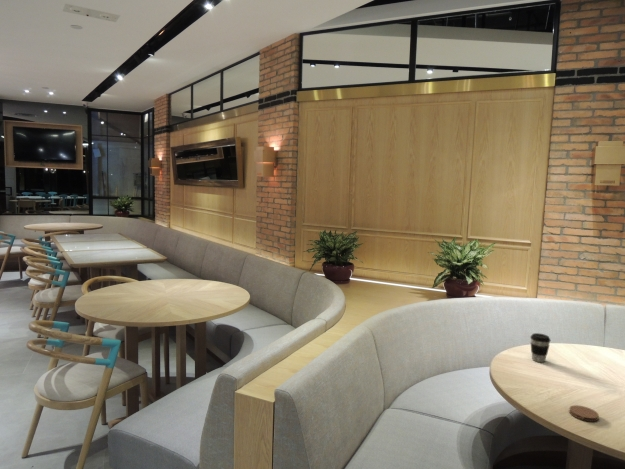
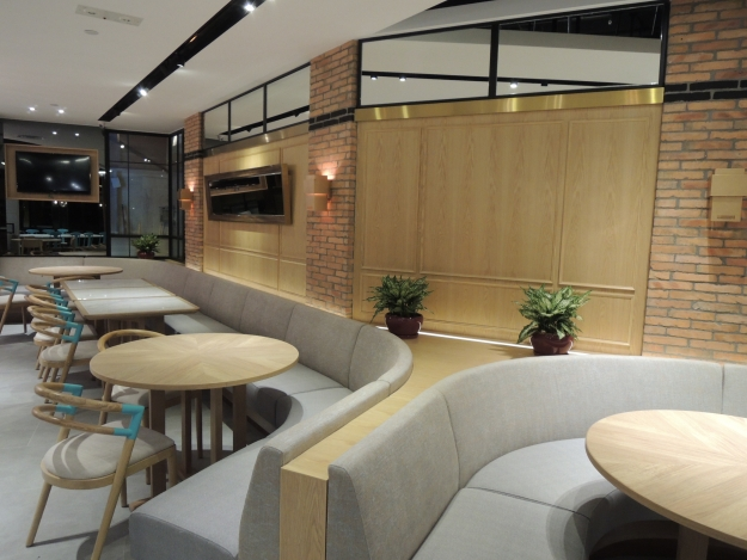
- coffee cup (539, 347)
- coaster (583, 413)
